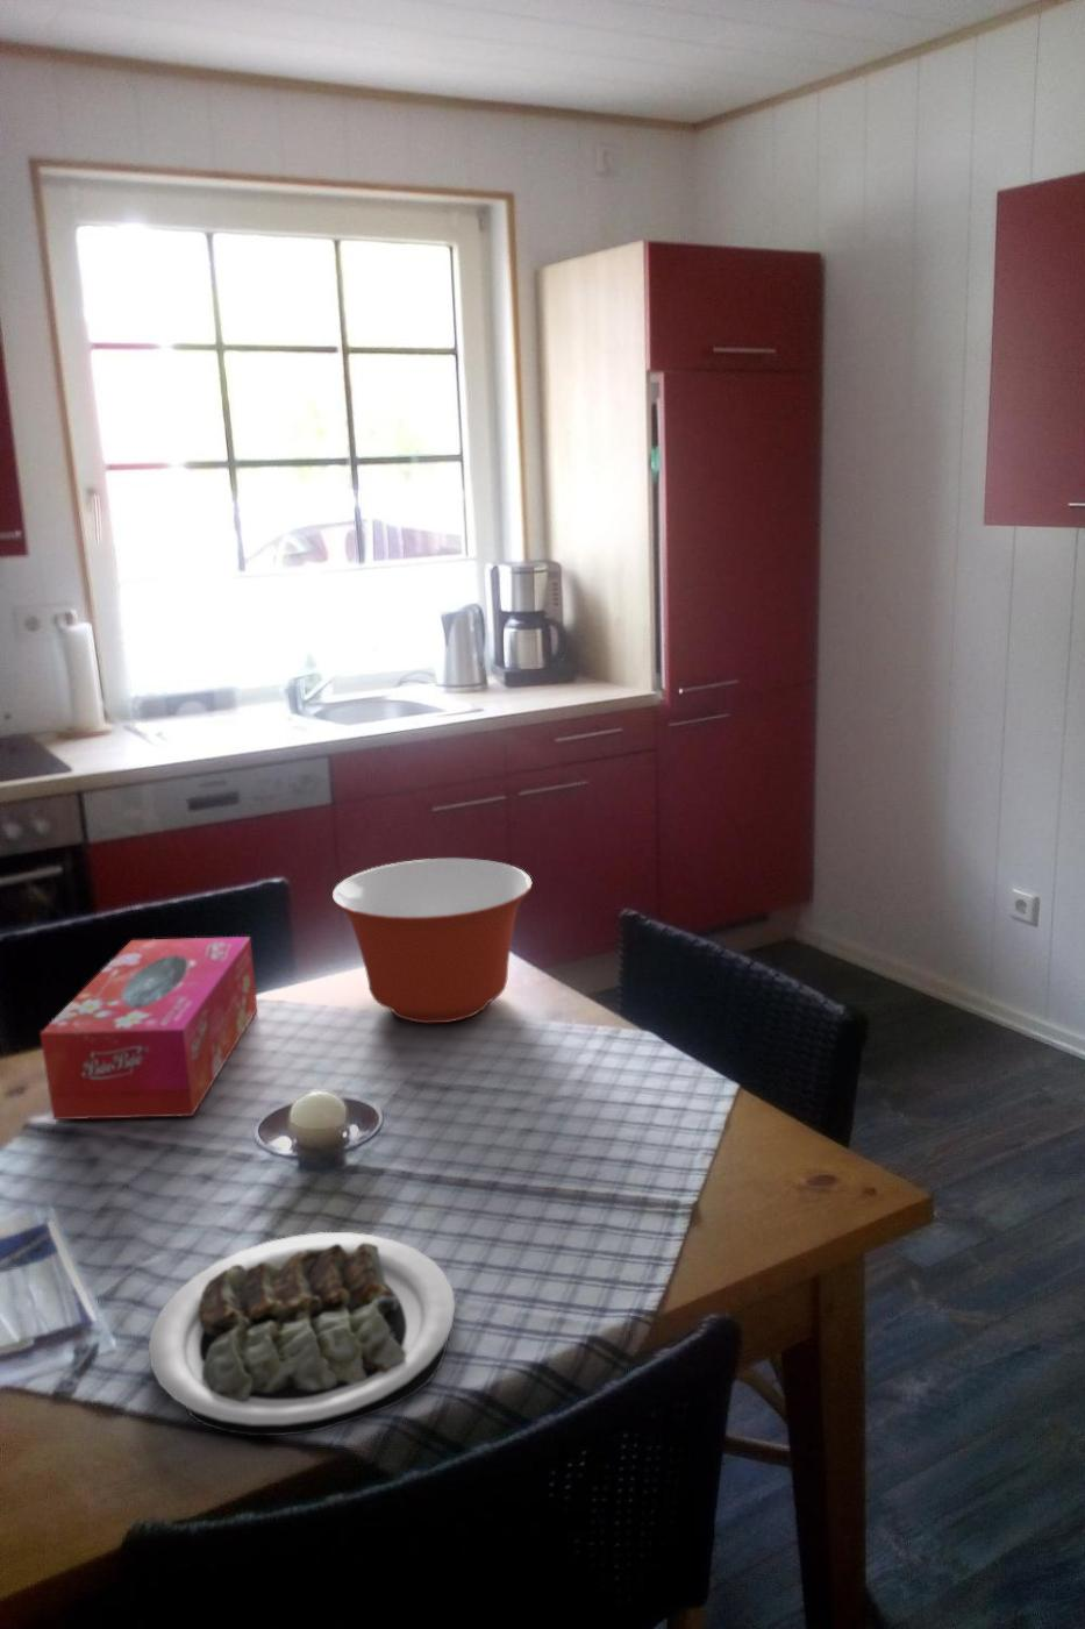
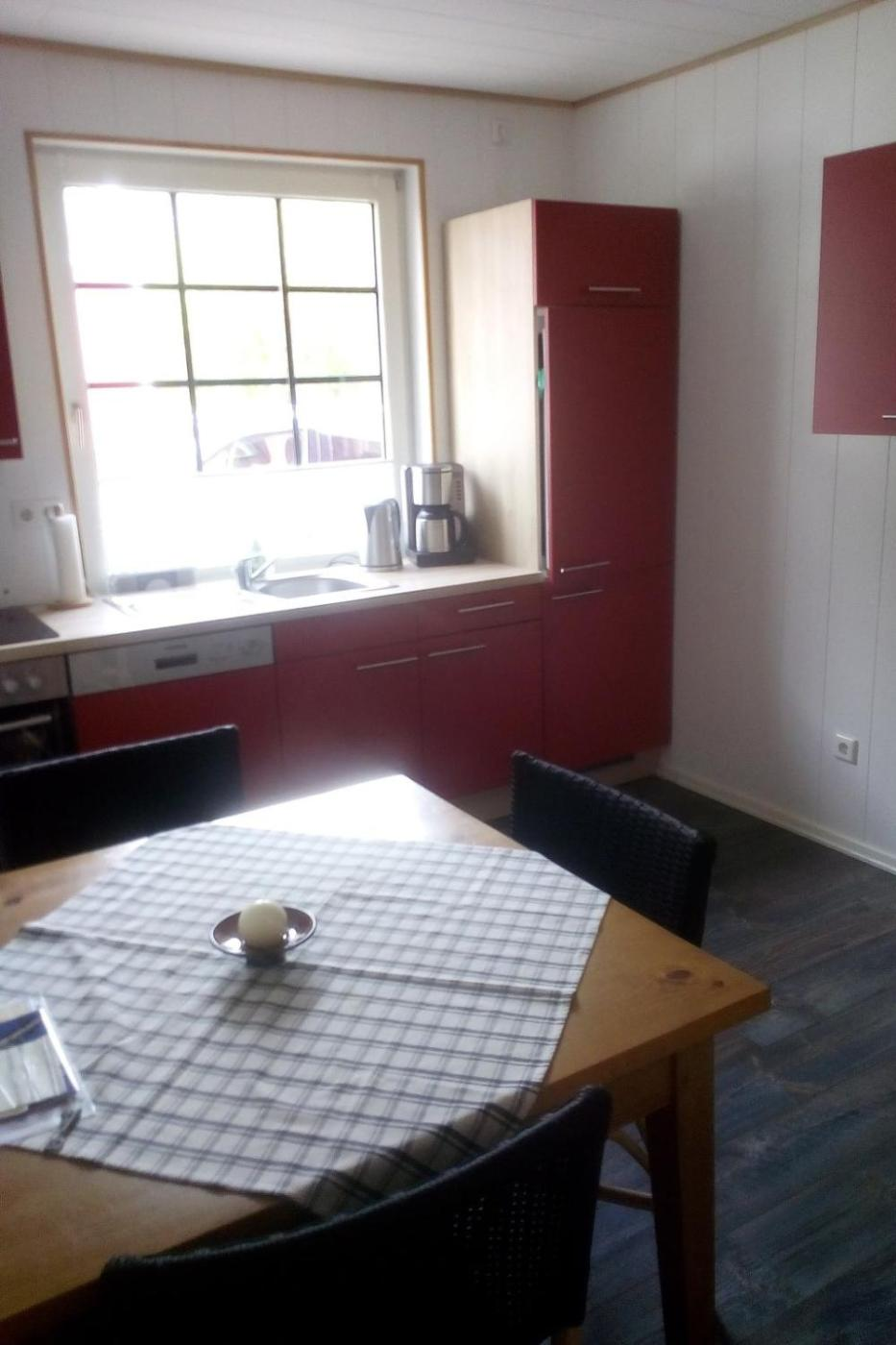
- mixing bowl (436, 945)
- plate (304, 1315)
- tissue box (160, 1021)
